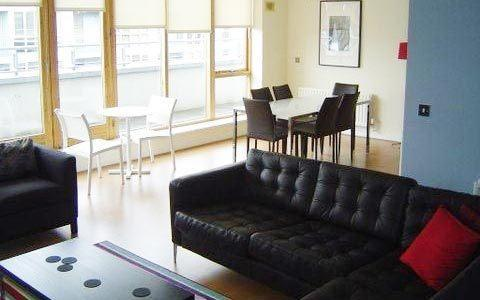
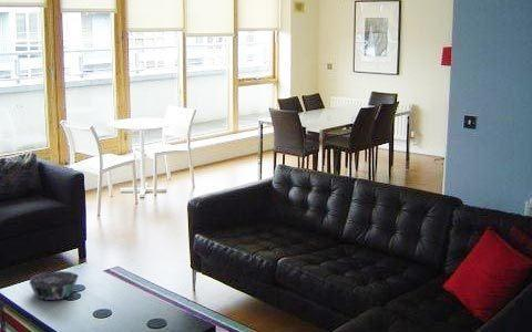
+ decorative bowl (54, 286)
